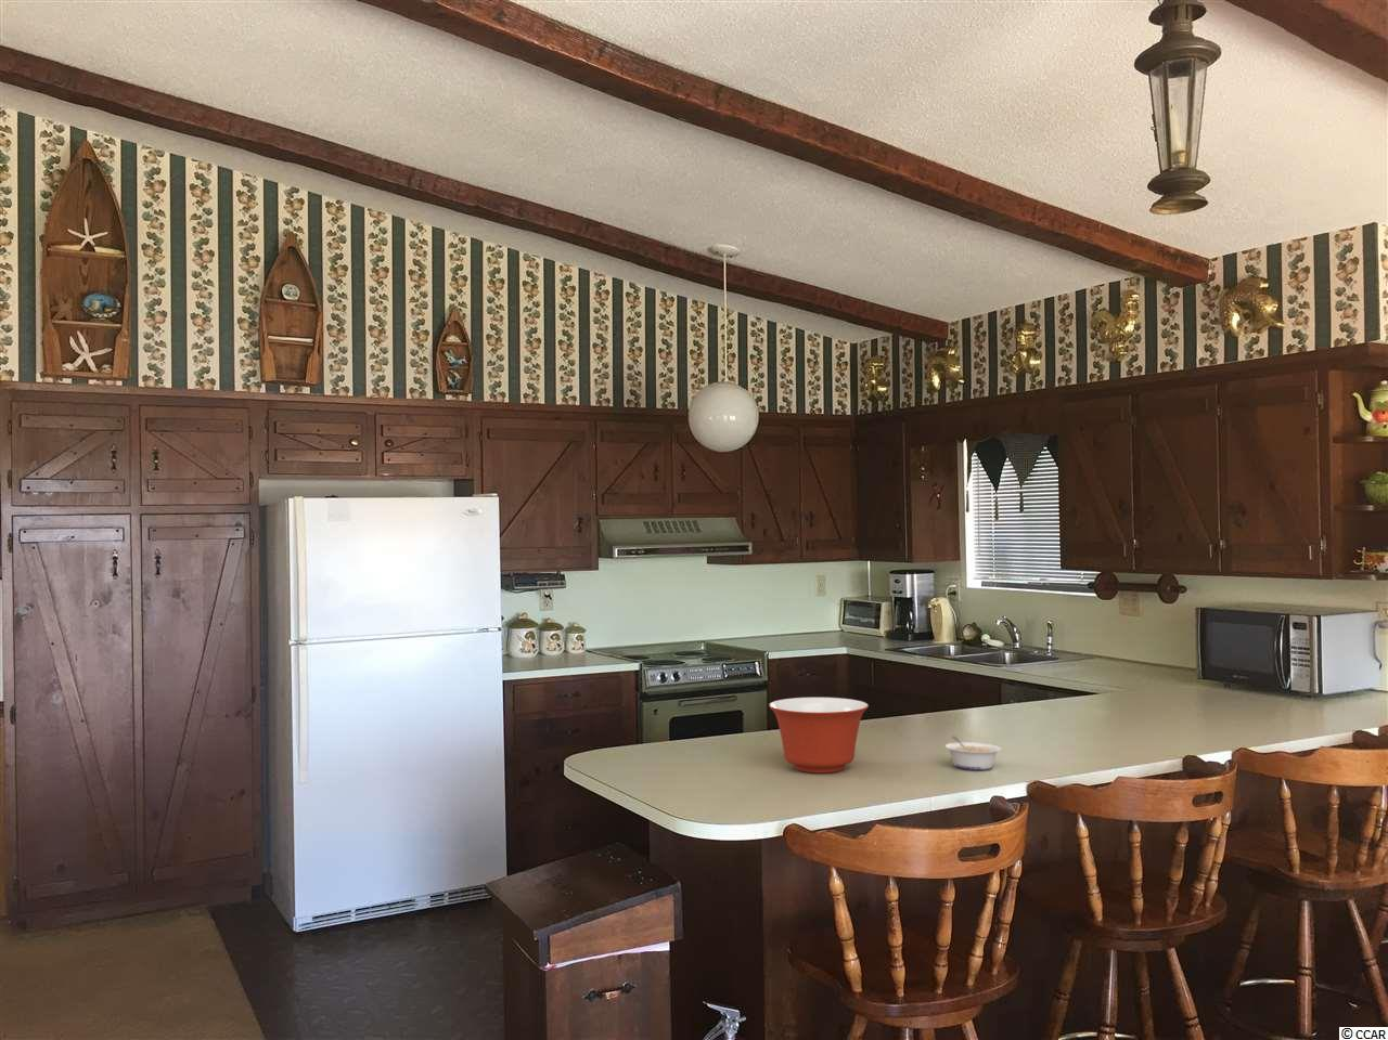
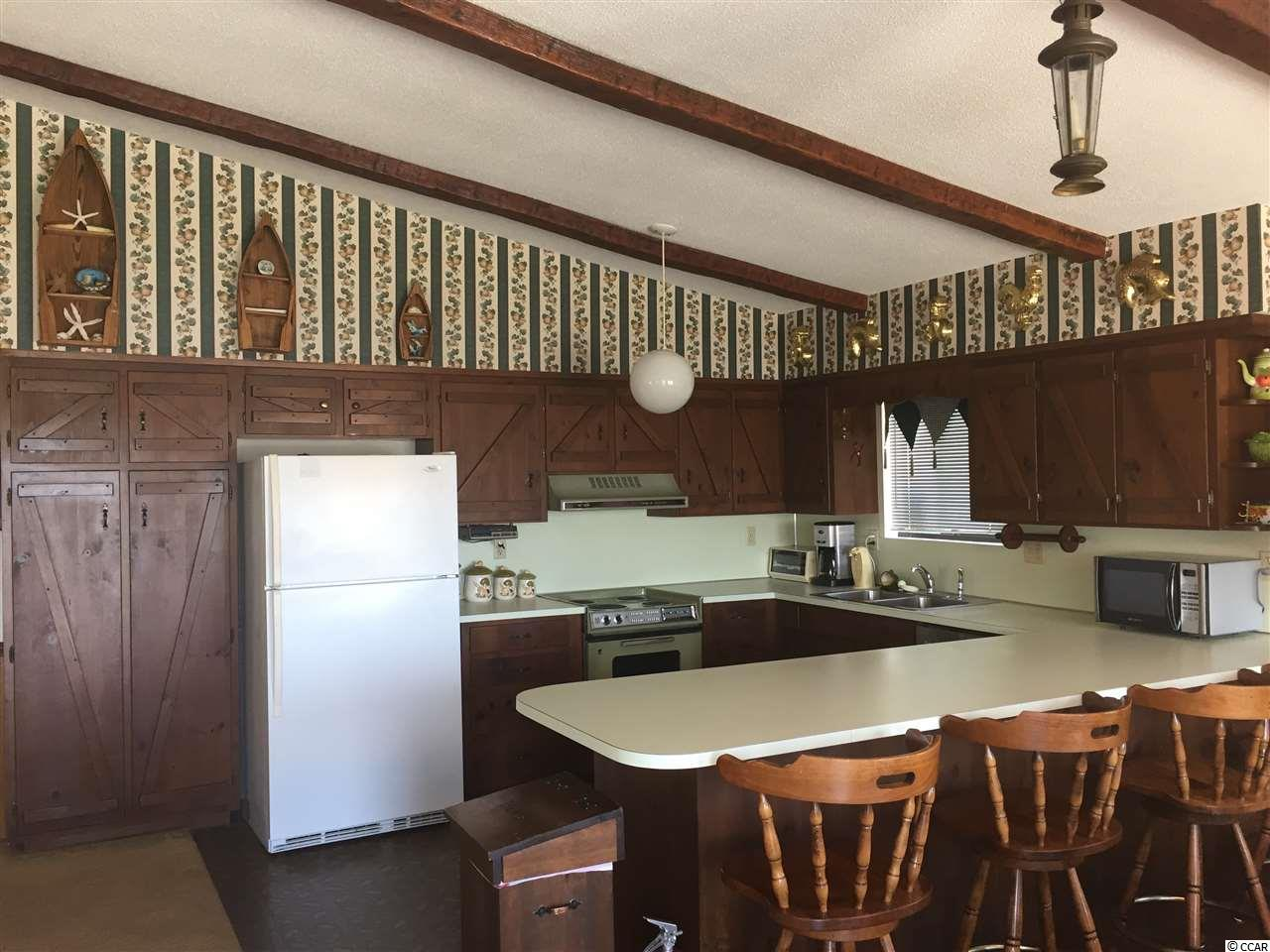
- legume (971, 754)
- mixing bowl (819, 735)
